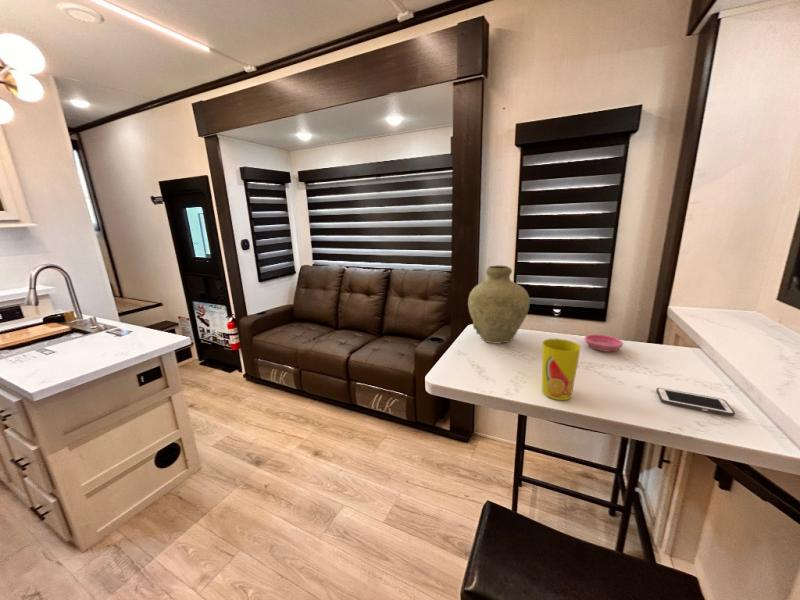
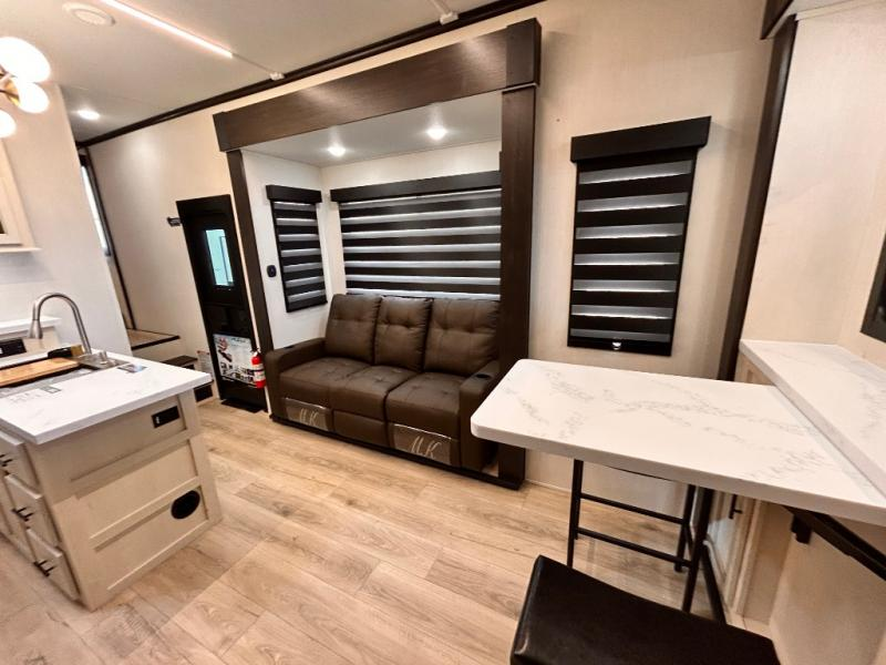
- saucer (603, 343)
- cell phone (692, 401)
- cup (558, 369)
- vase (497, 303)
